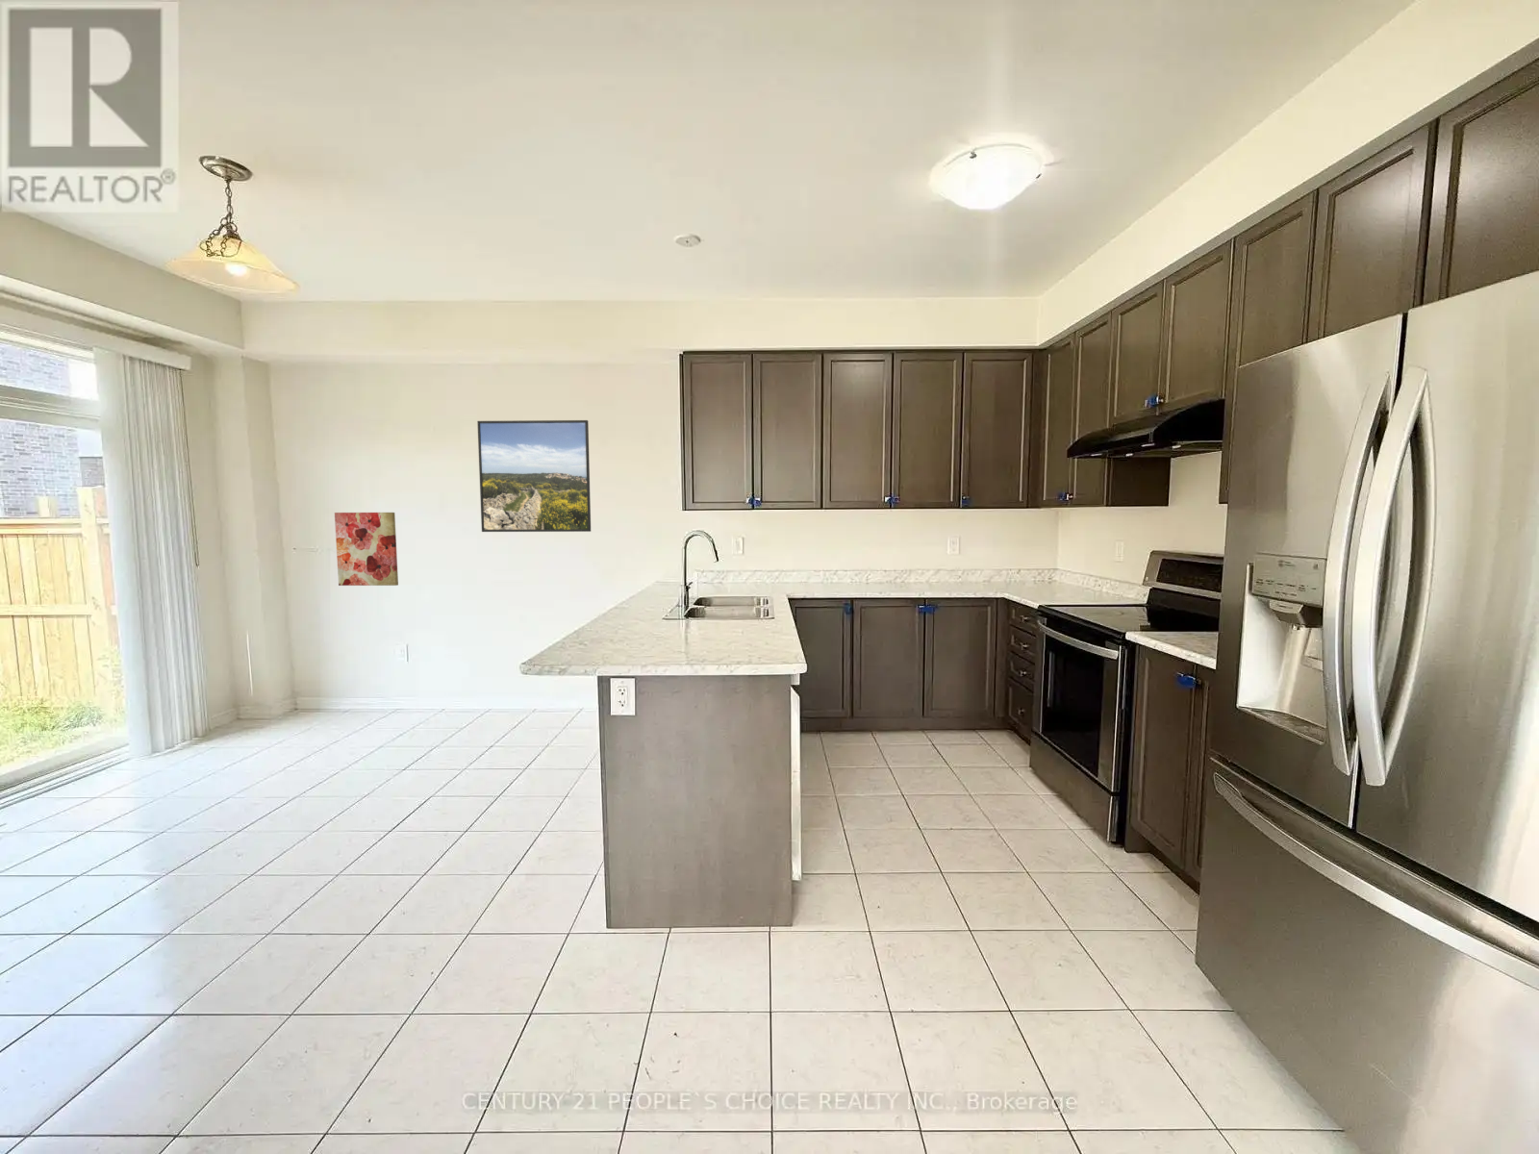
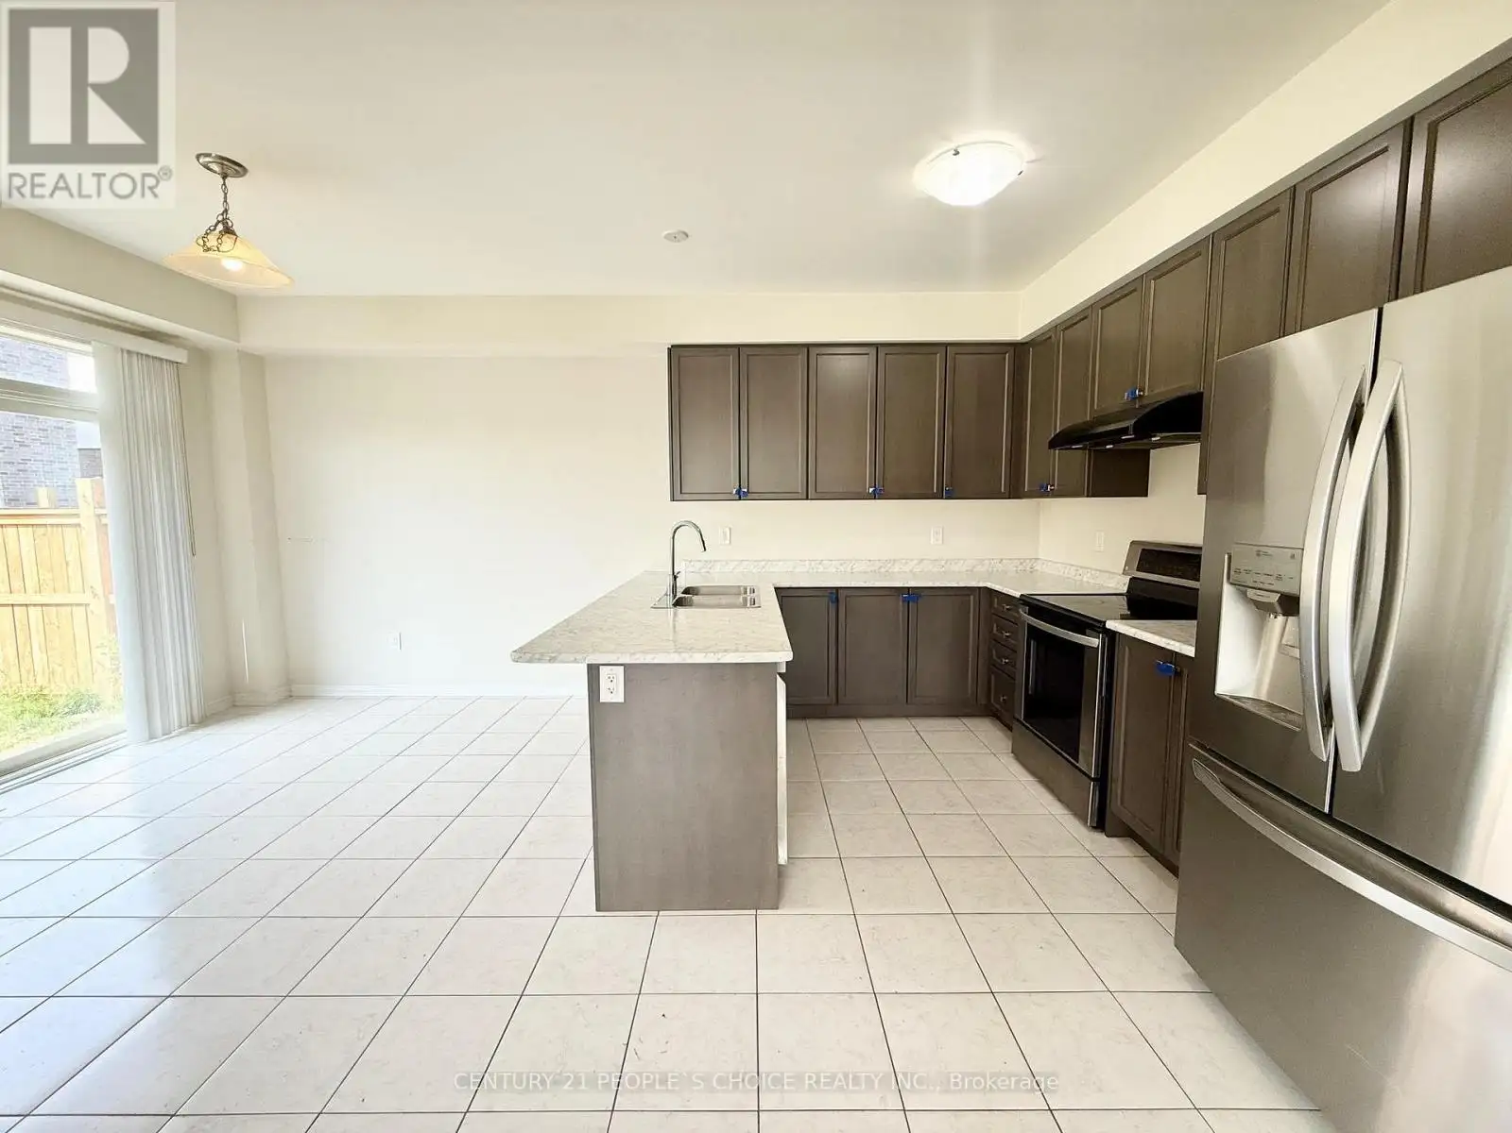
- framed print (534, 476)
- wall art (366, 549)
